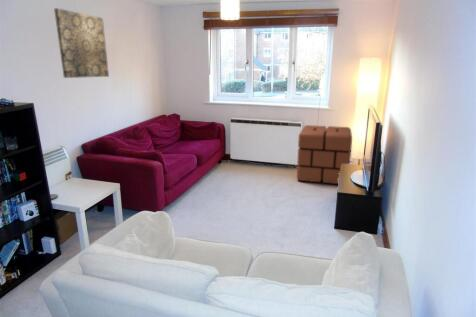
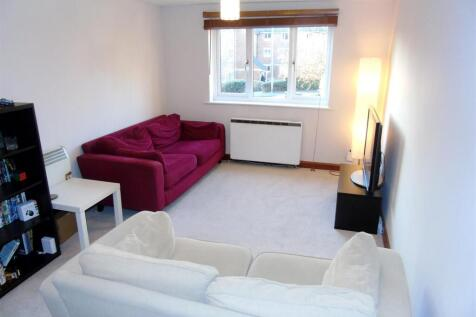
- wall art (84, 46)
- pouf (324, 153)
